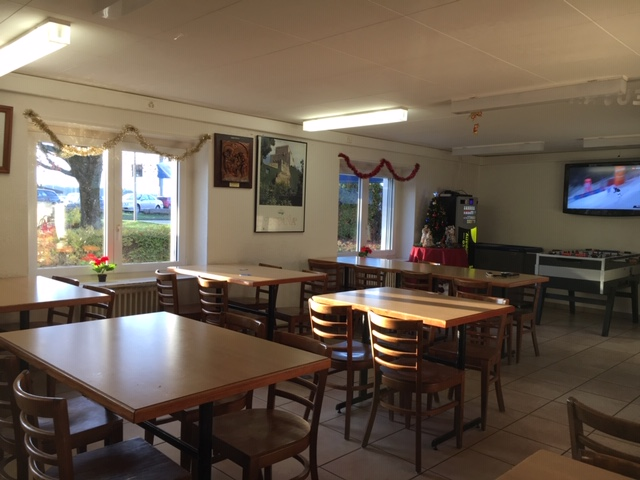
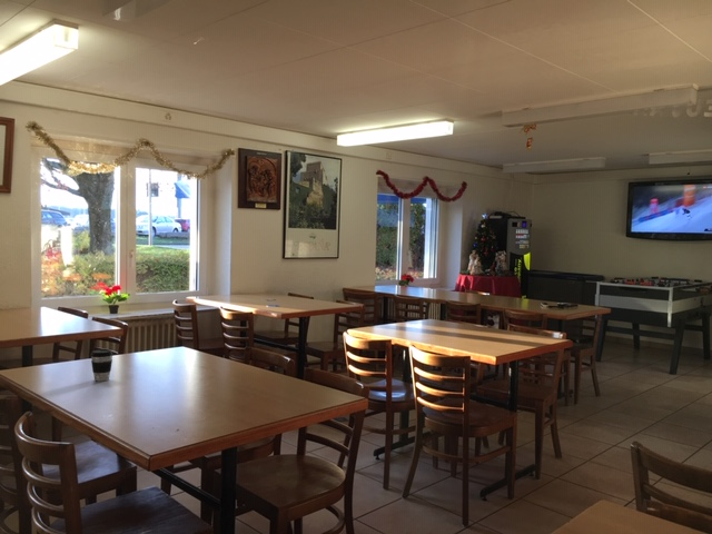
+ coffee cup (101, 365)
